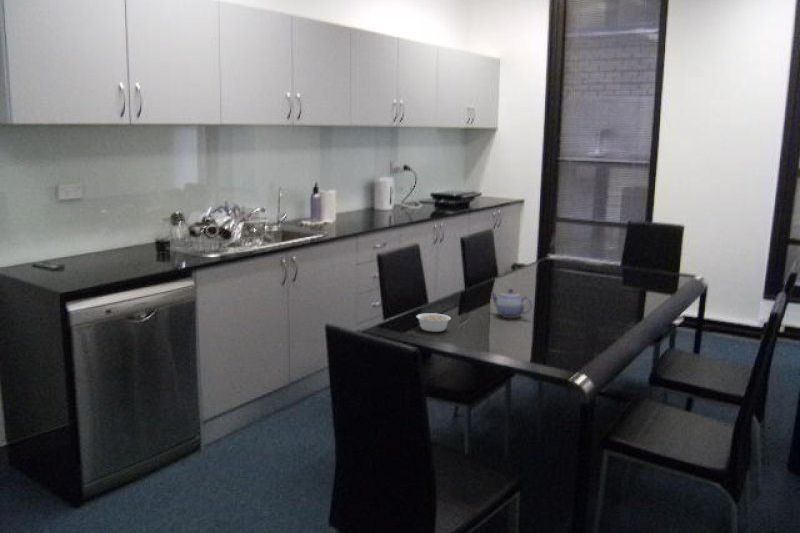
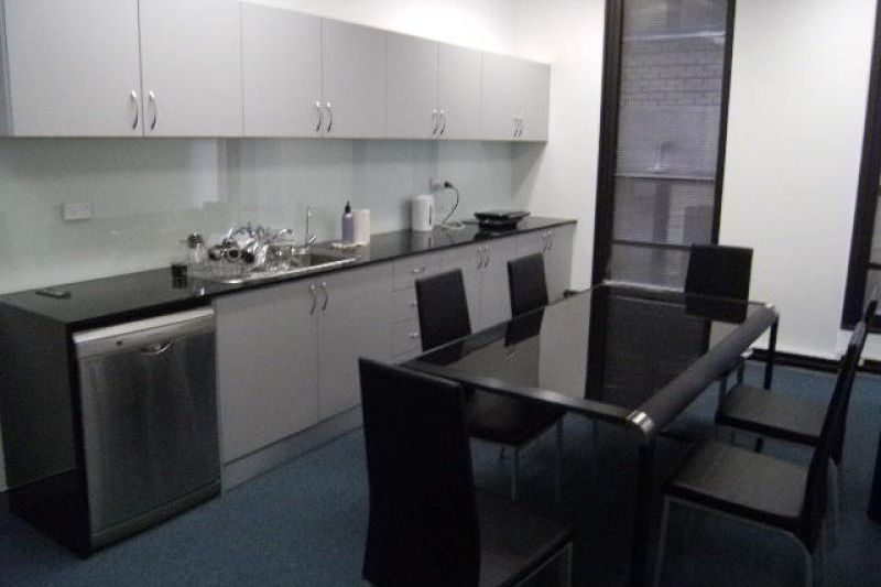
- legume (434, 321)
- teapot (510, 302)
